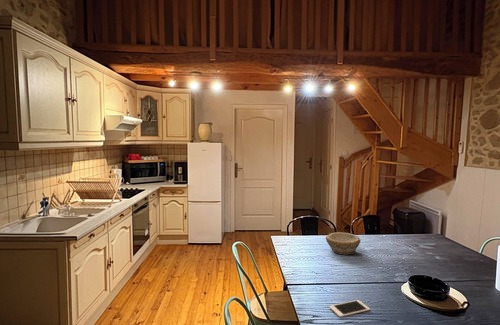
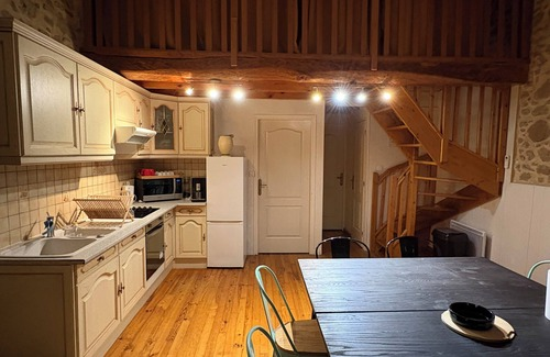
- cell phone (349, 308)
- bowl (342, 243)
